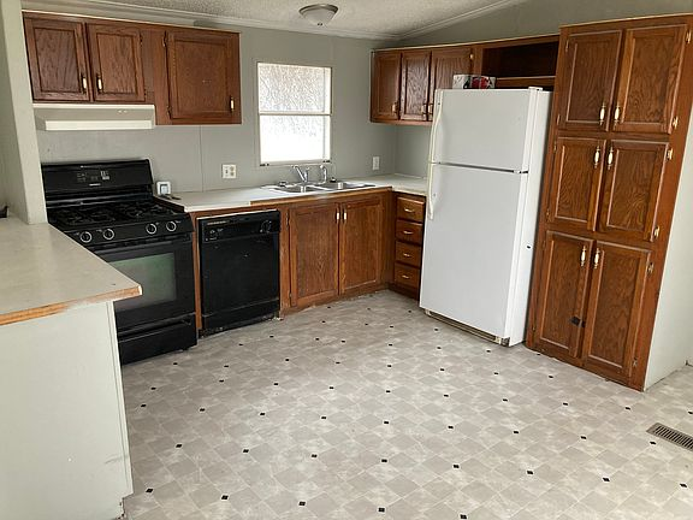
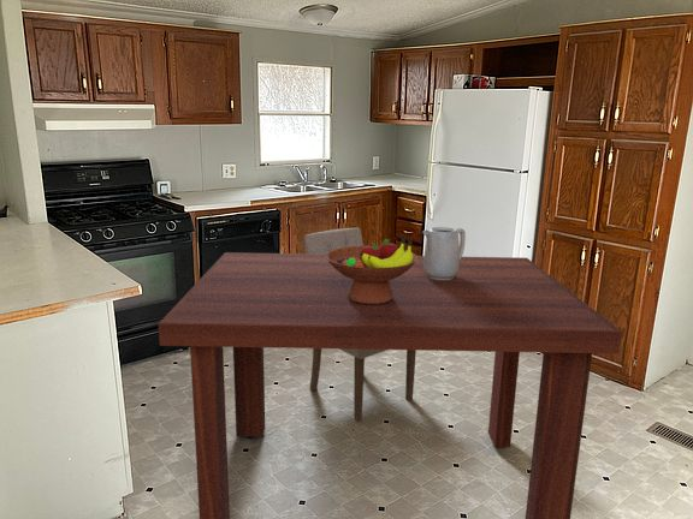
+ fruit bowl (371, 268)
+ dining table (378, 348)
+ dining chair (361, 350)
+ pitcher (443, 252)
